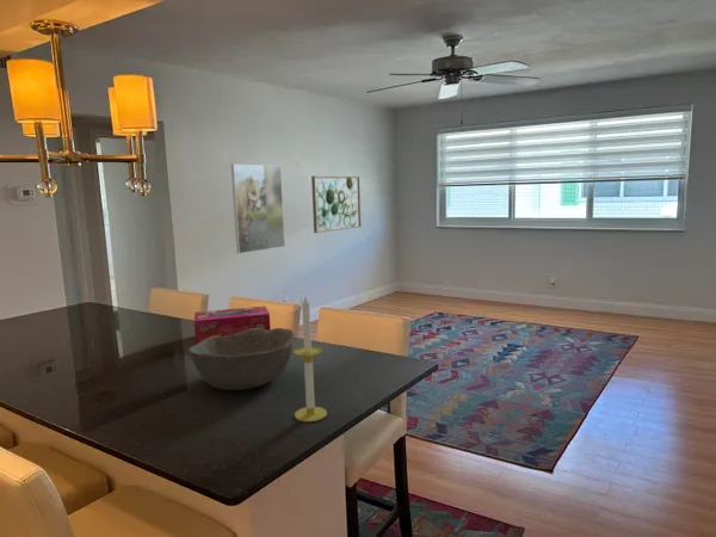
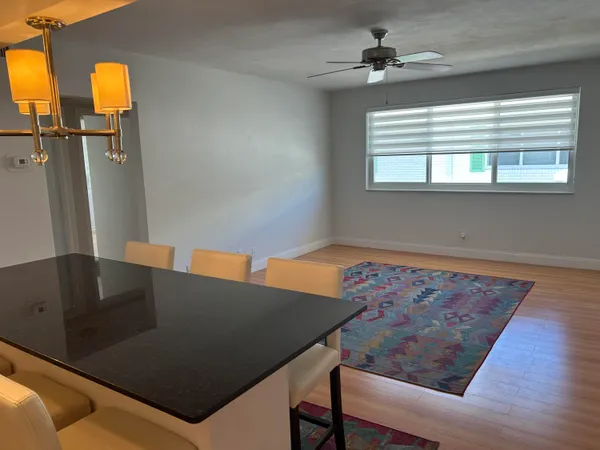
- wall art (338, 203)
- bowl (243, 358)
- candle (308, 356)
- tissue box (232, 325)
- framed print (259, 208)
